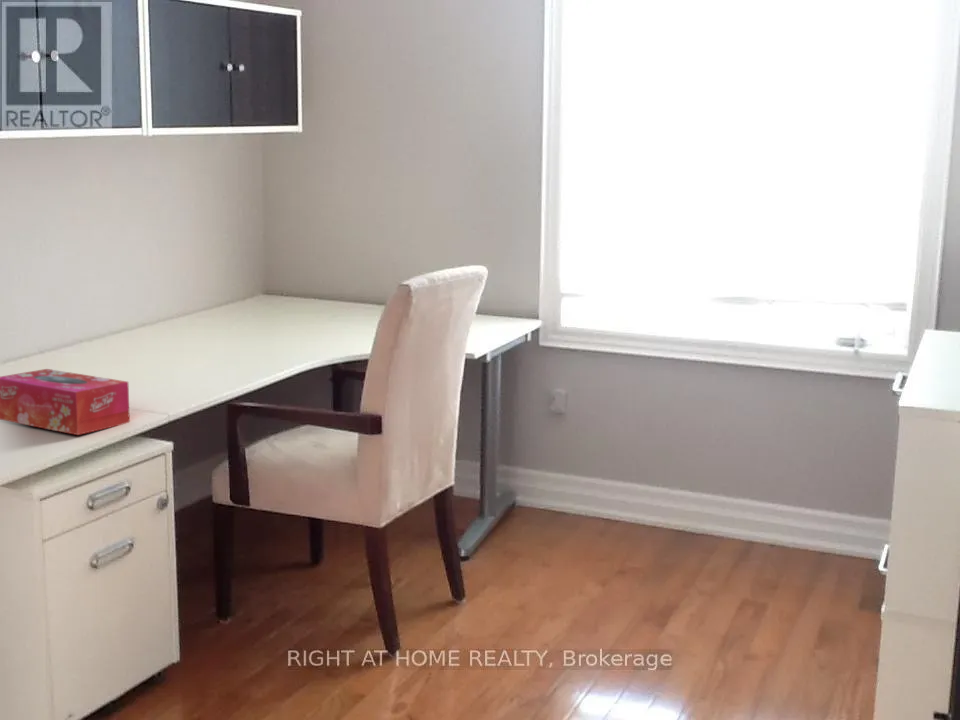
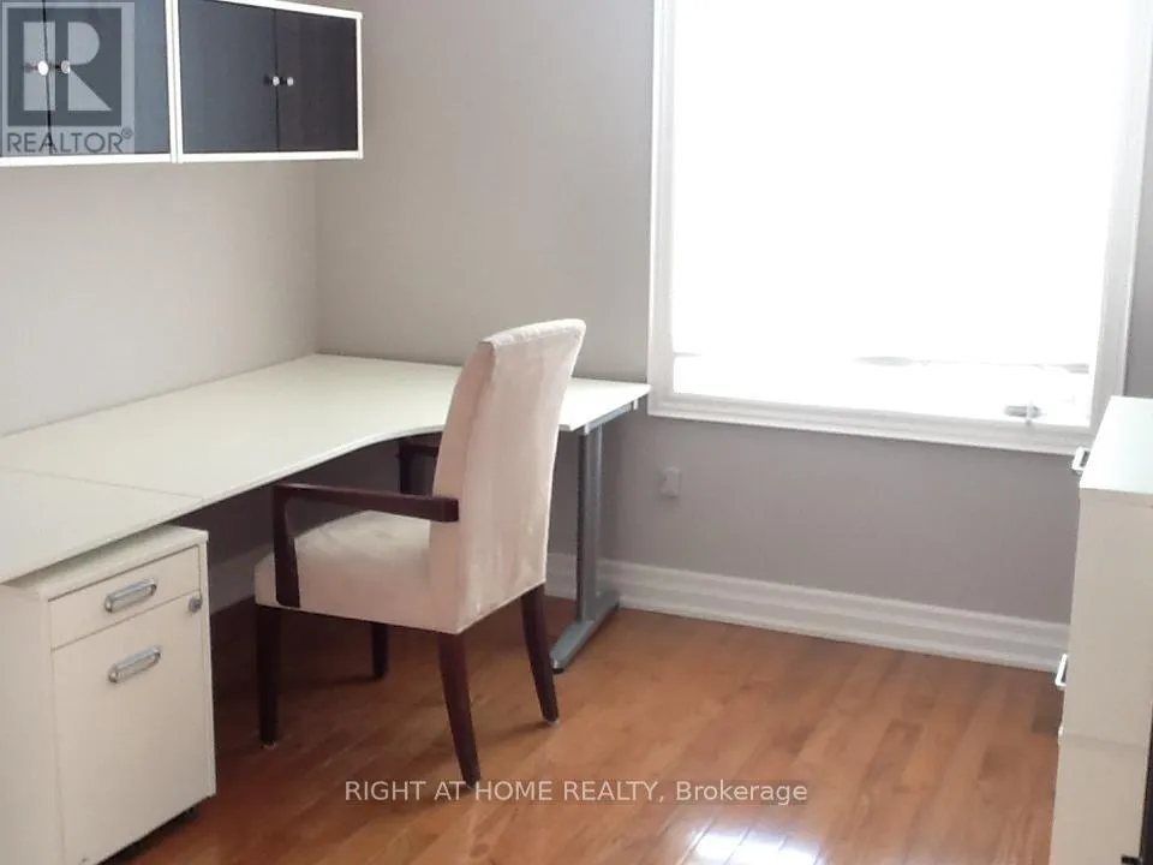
- tissue box (61, 400)
